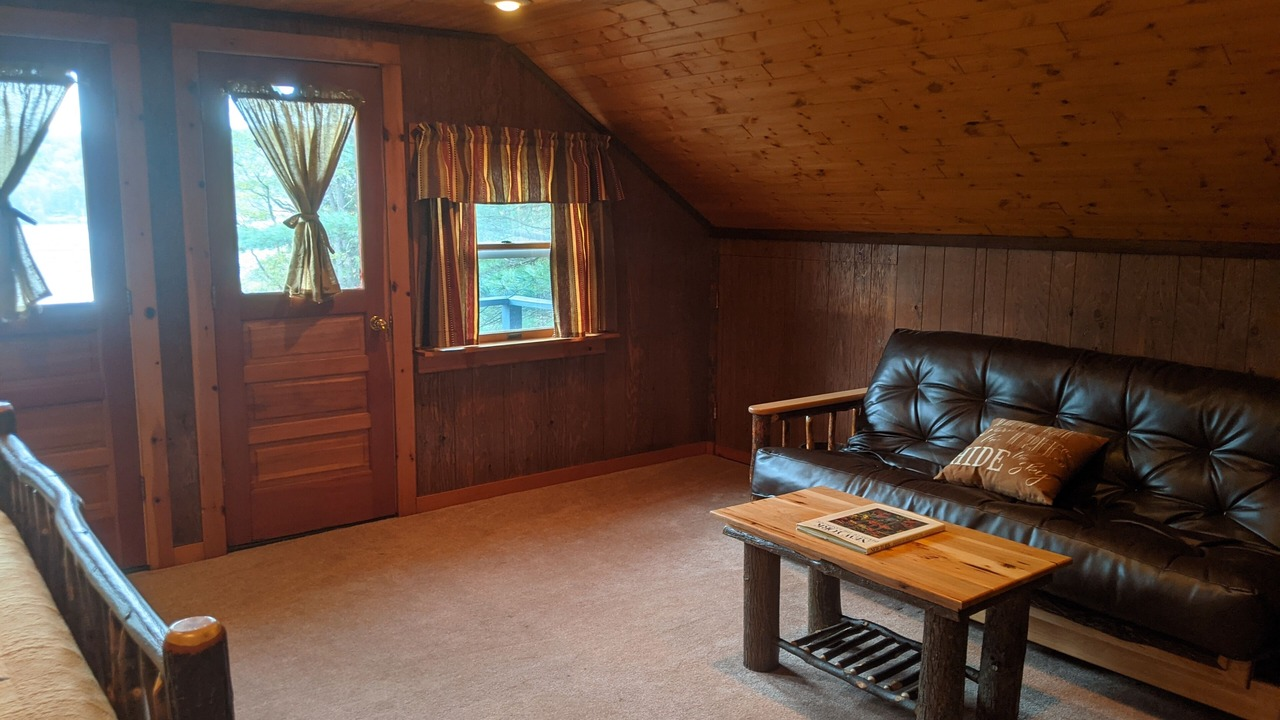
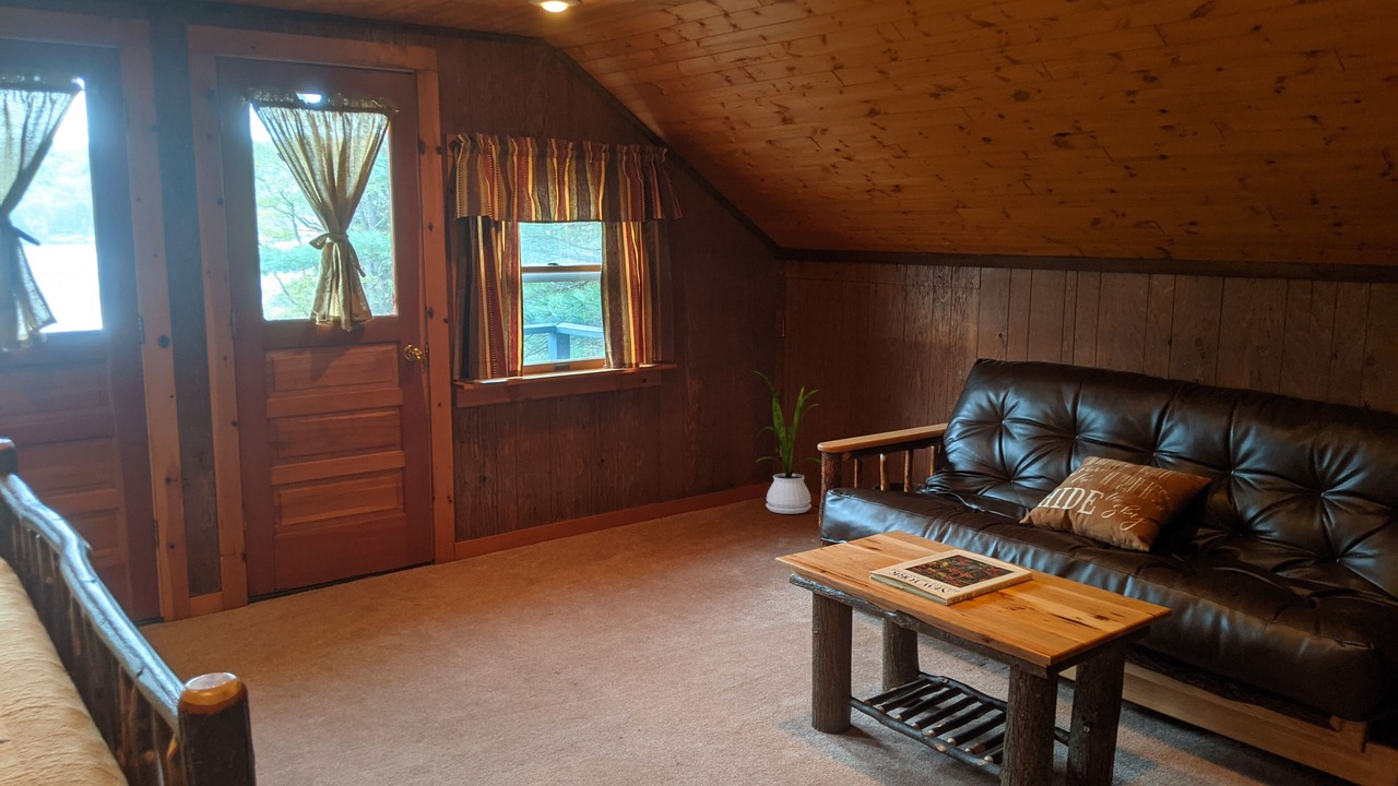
+ house plant (785, 441)
